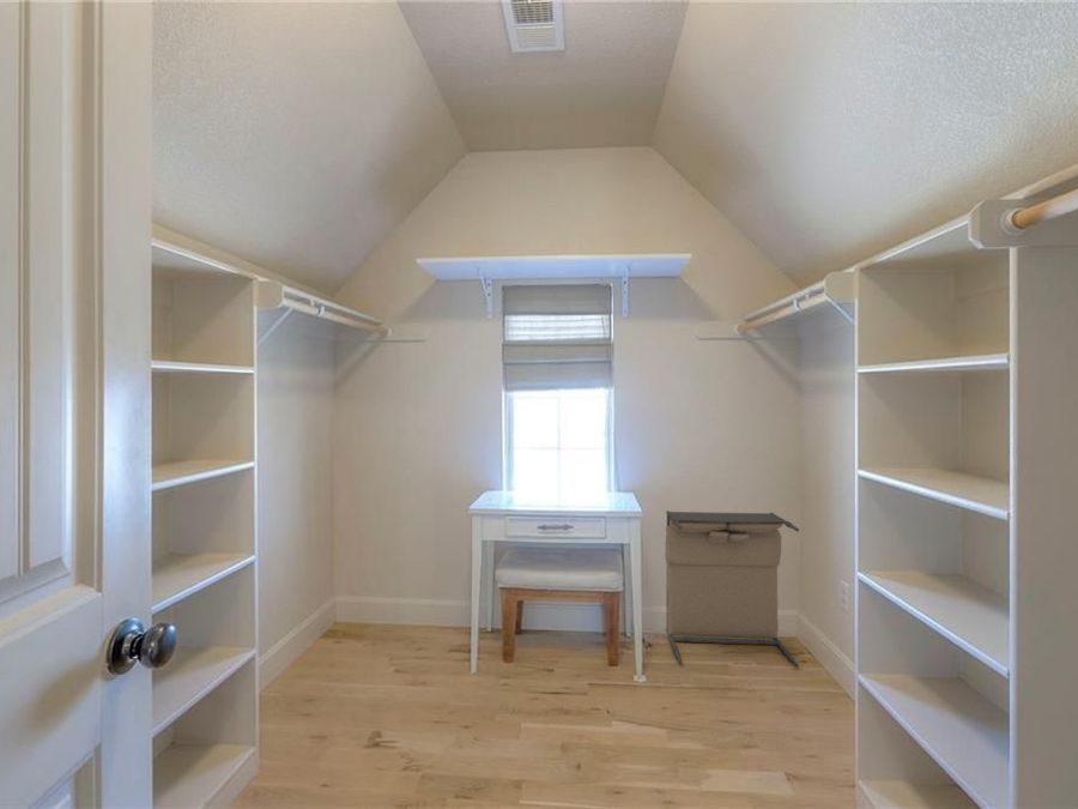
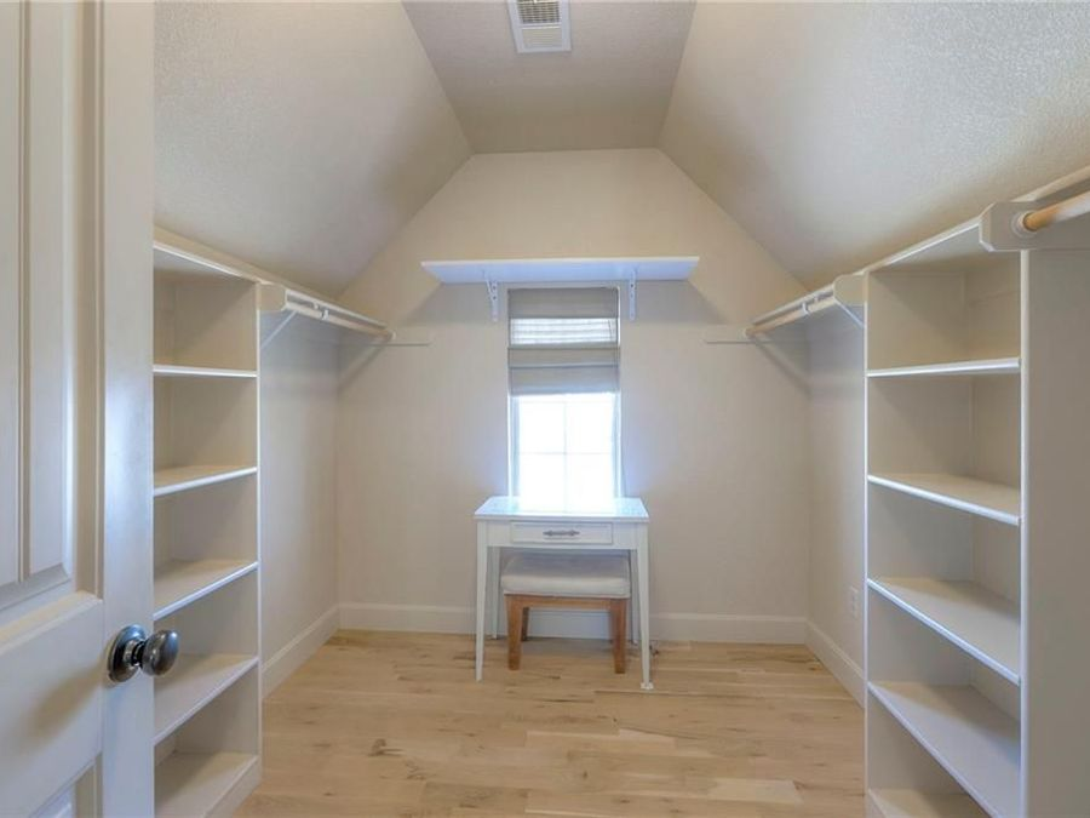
- laundry hamper (728, 584)
